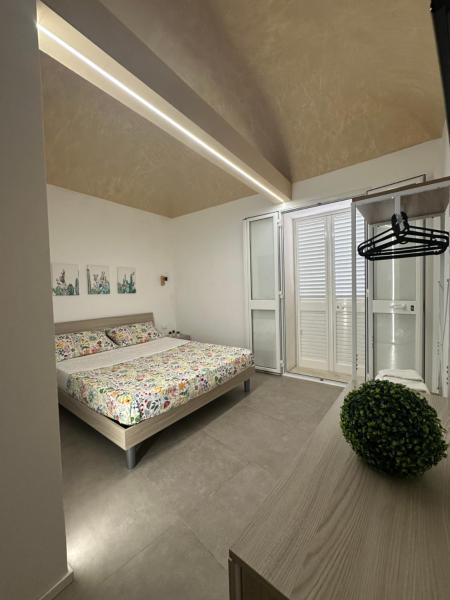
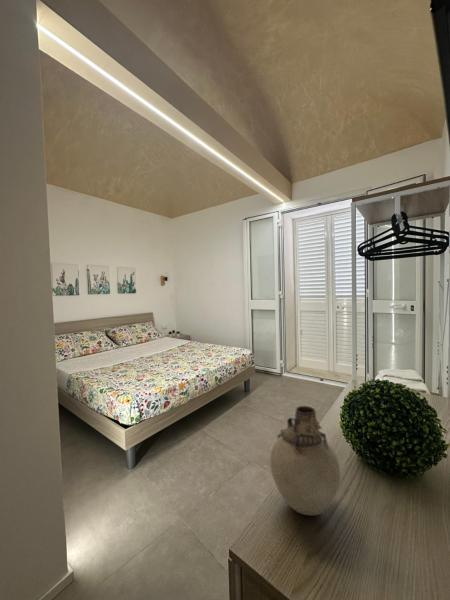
+ vase (303, 456)
